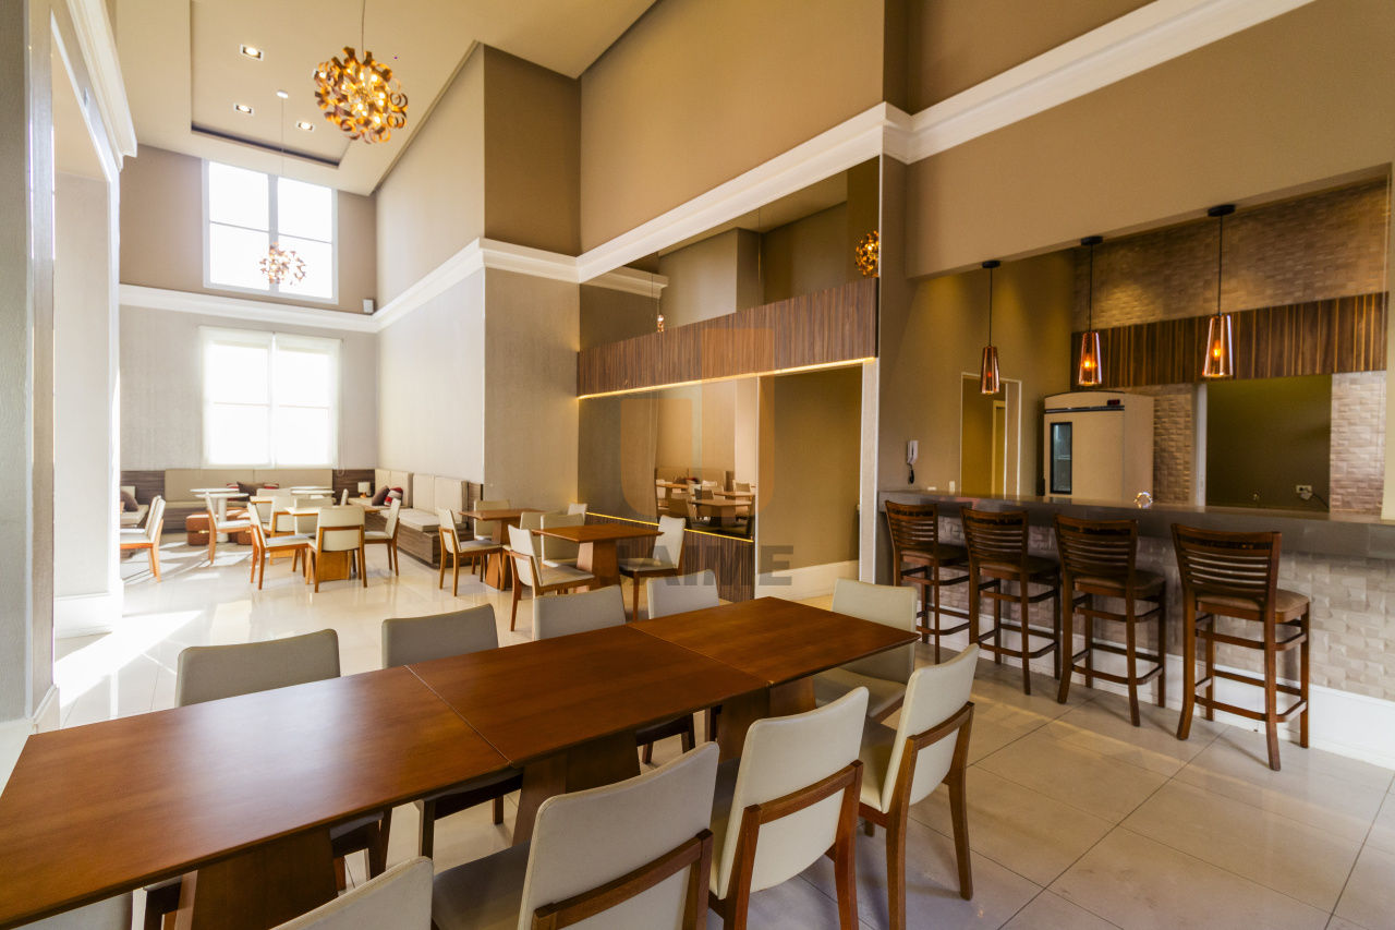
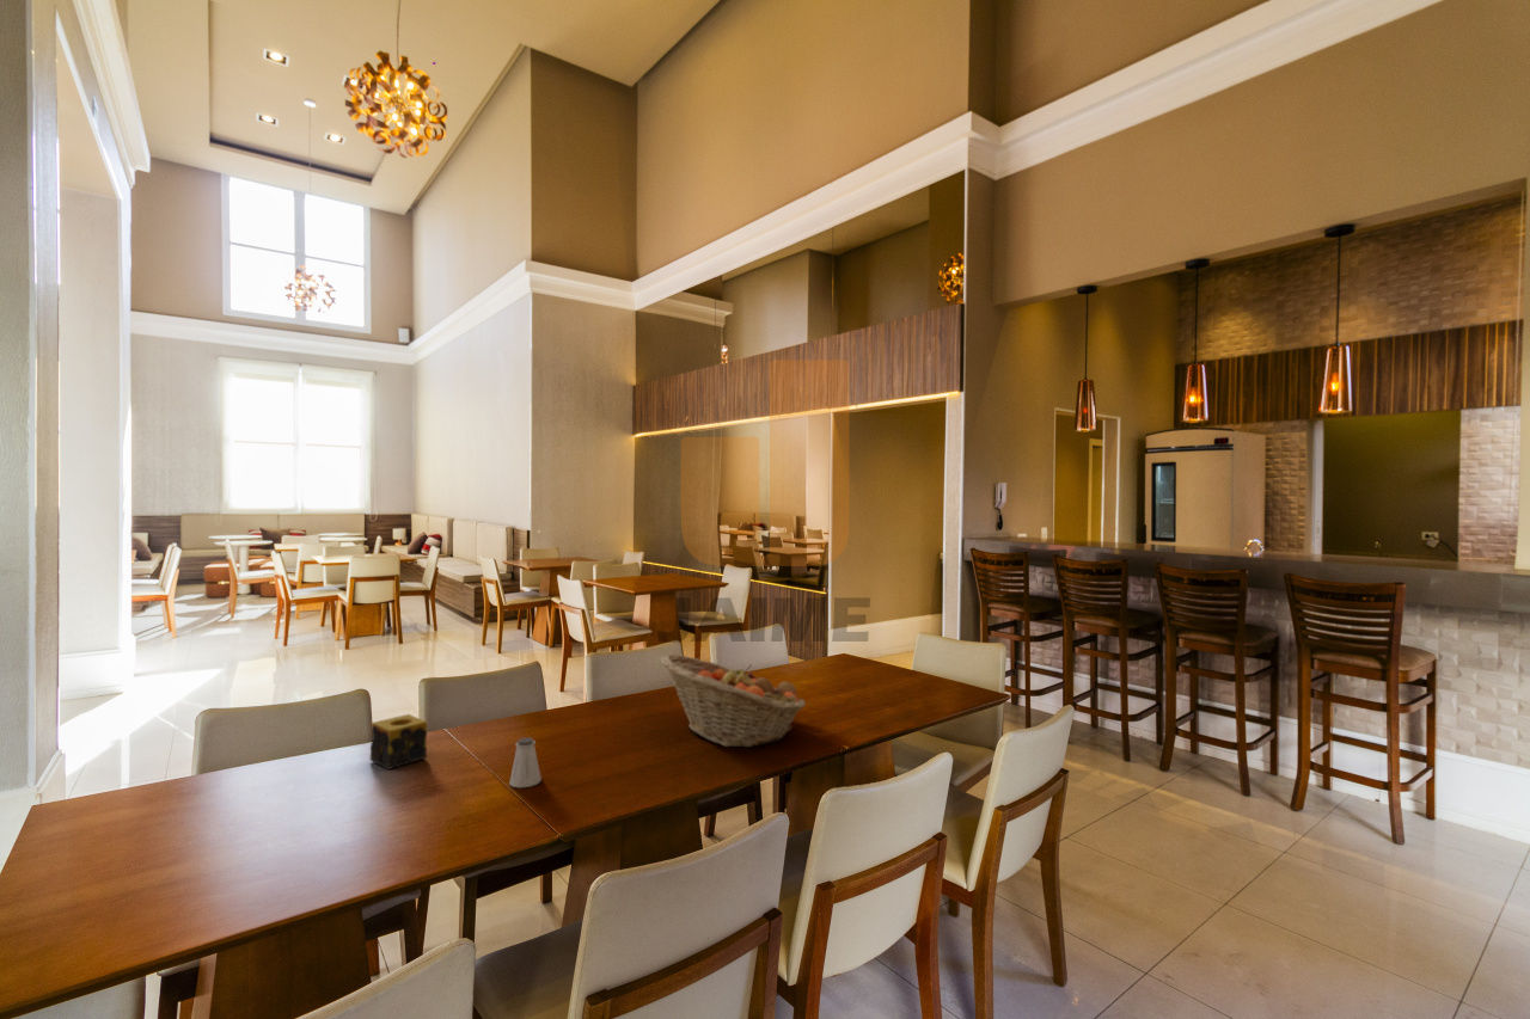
+ saltshaker (525, 760)
+ candle (398, 741)
+ fruit basket (730, 693)
